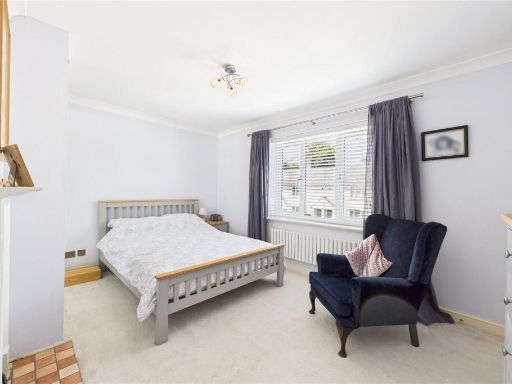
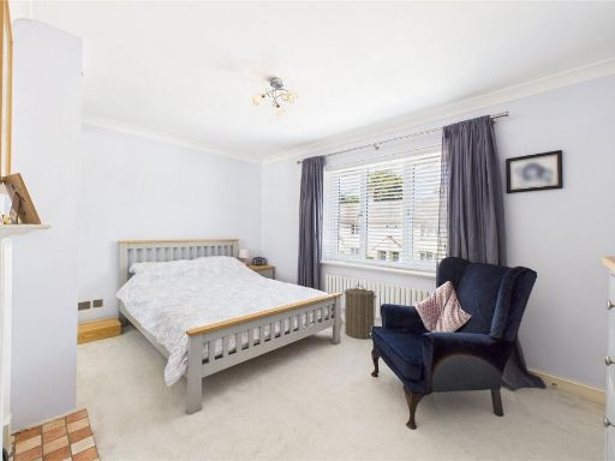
+ laundry hamper (359, 309)
